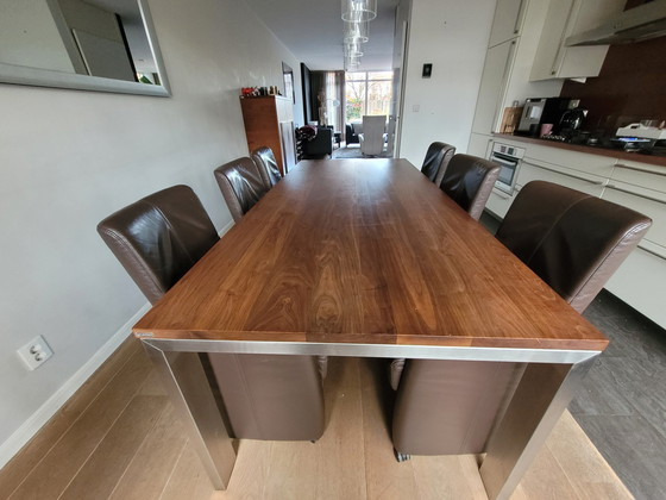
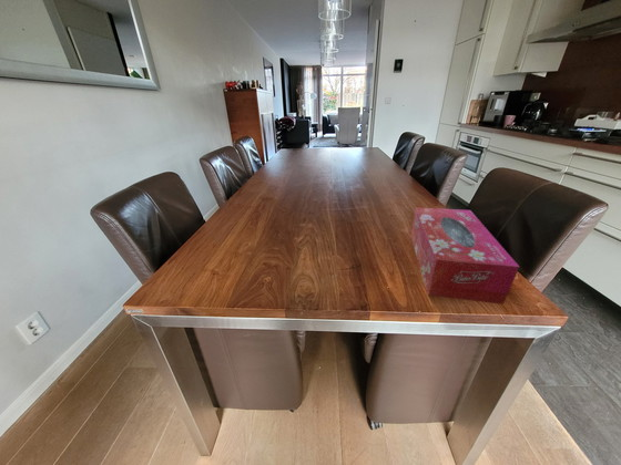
+ tissue box (451, 247)
